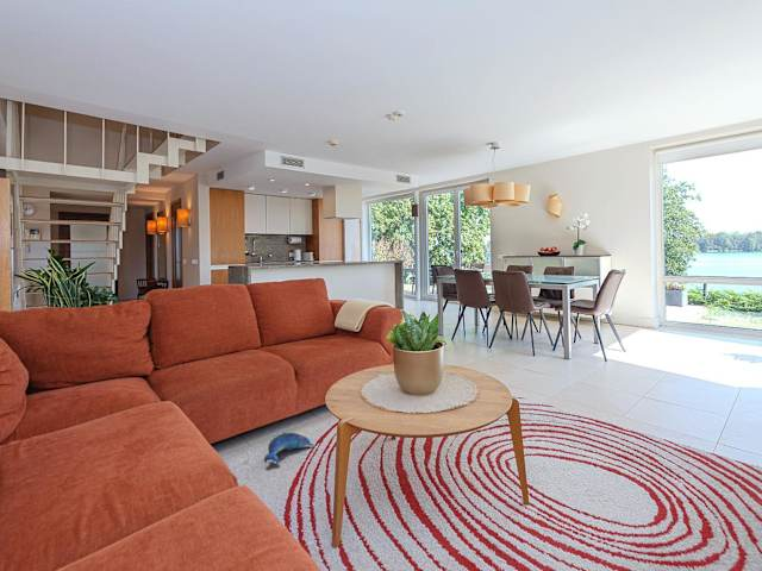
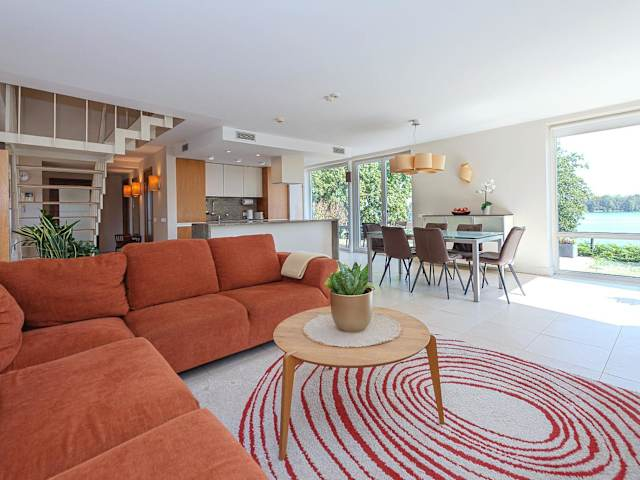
- plush toy (286, 444)
